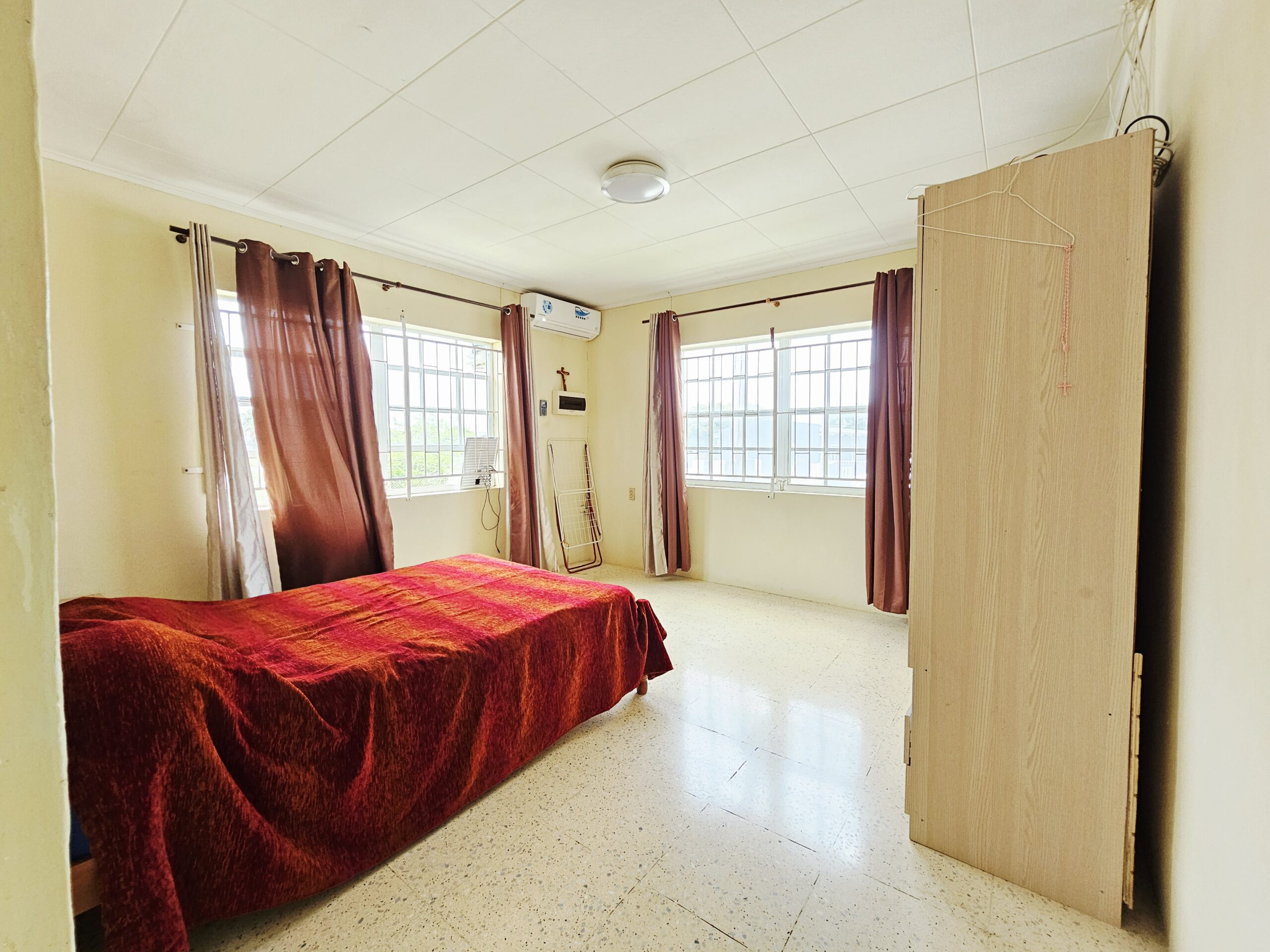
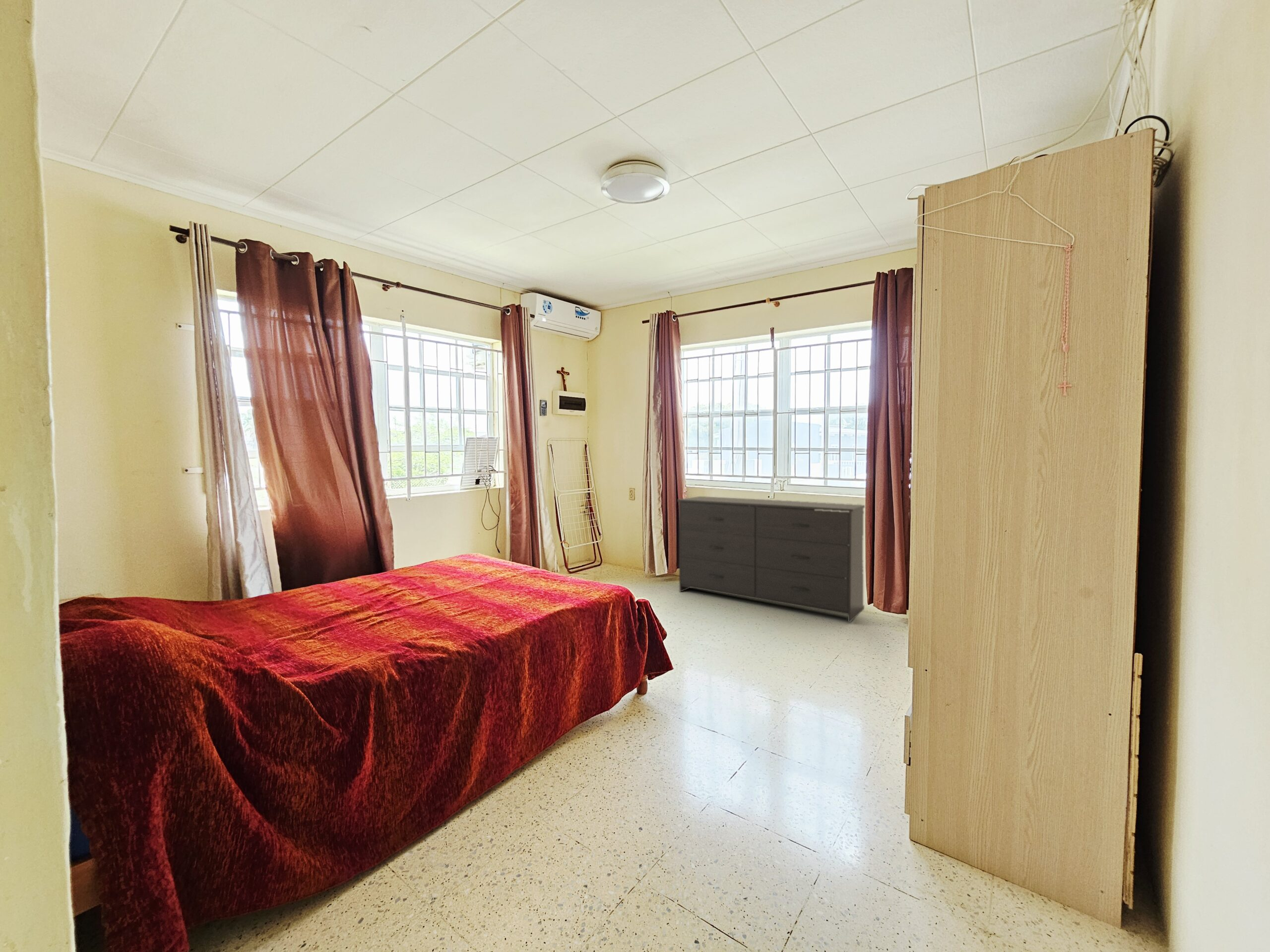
+ dresser (765, 551)
